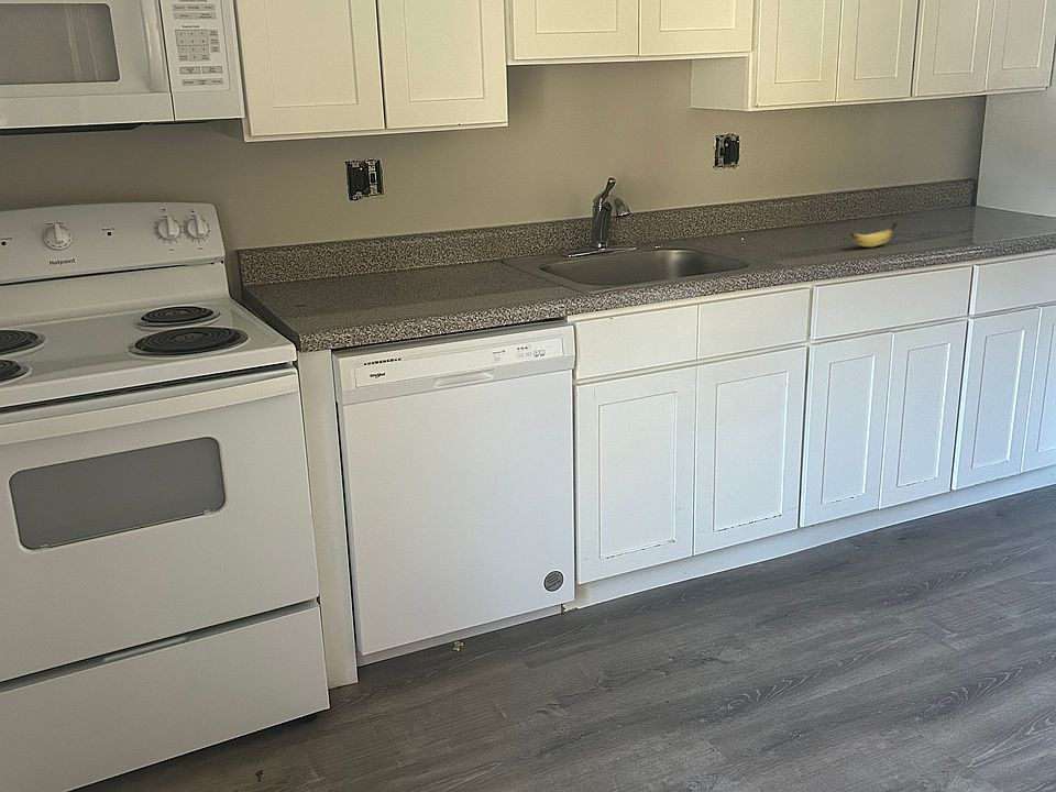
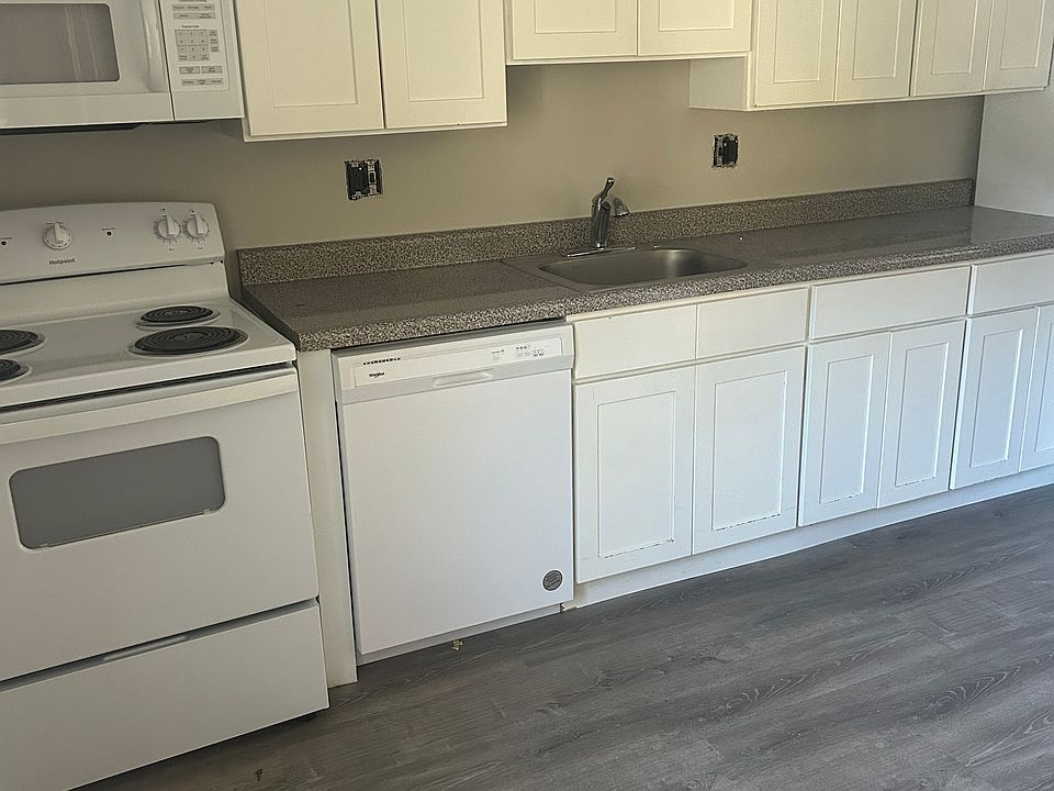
- banana (873, 235)
